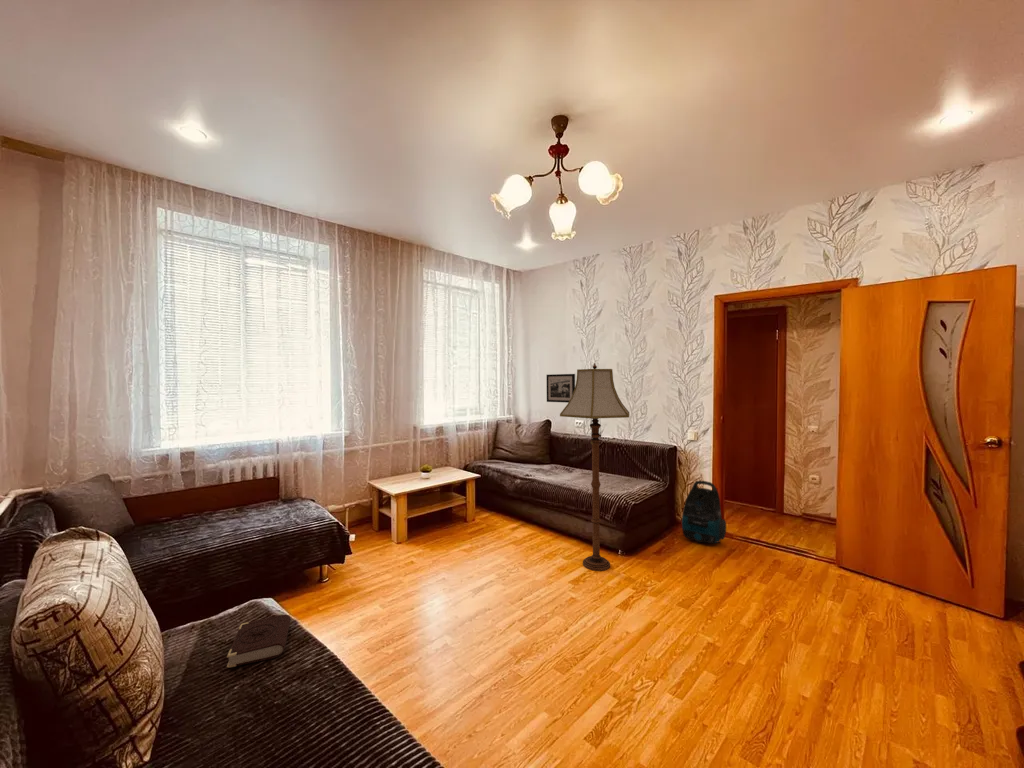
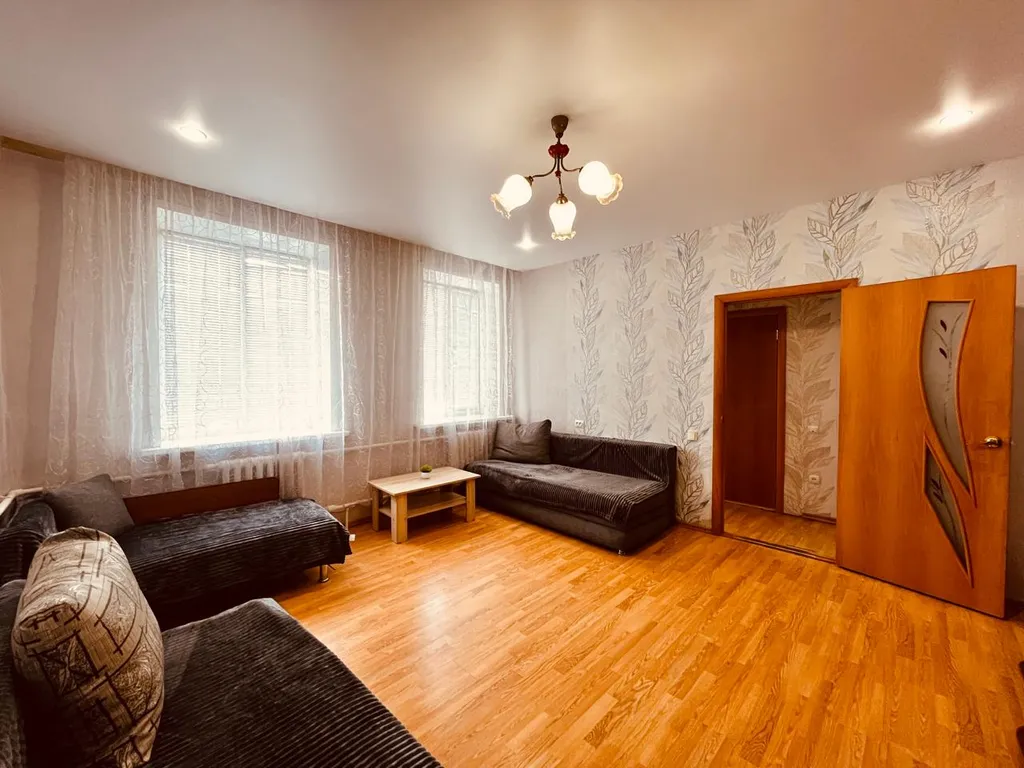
- picture frame (560, 388)
- vacuum cleaner (701, 511)
- floor lamp (595, 463)
- book (261, 638)
